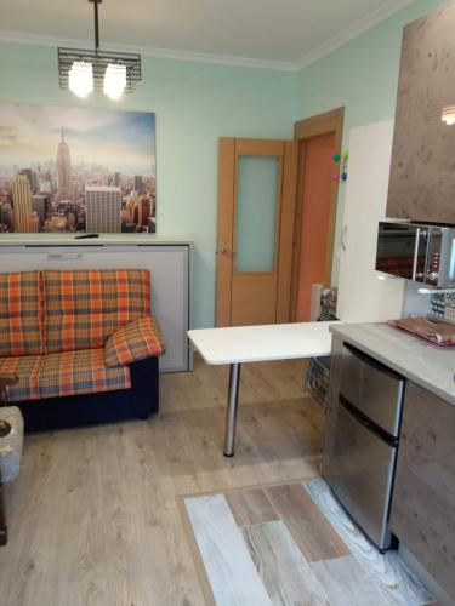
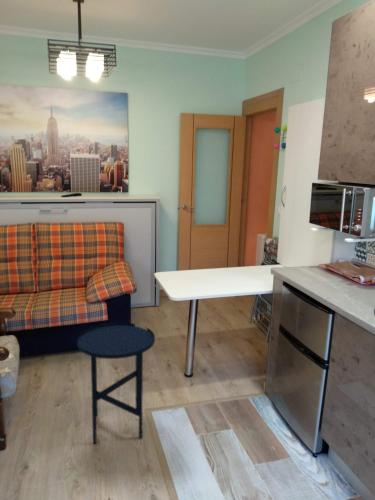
+ side table (117, 382)
